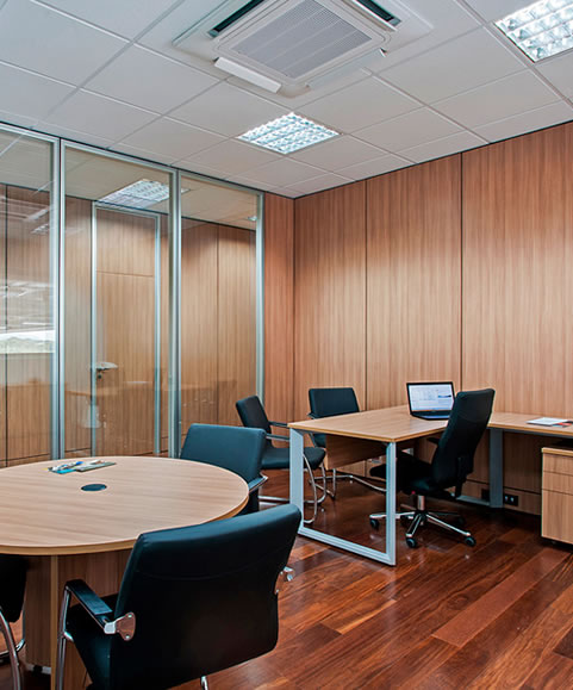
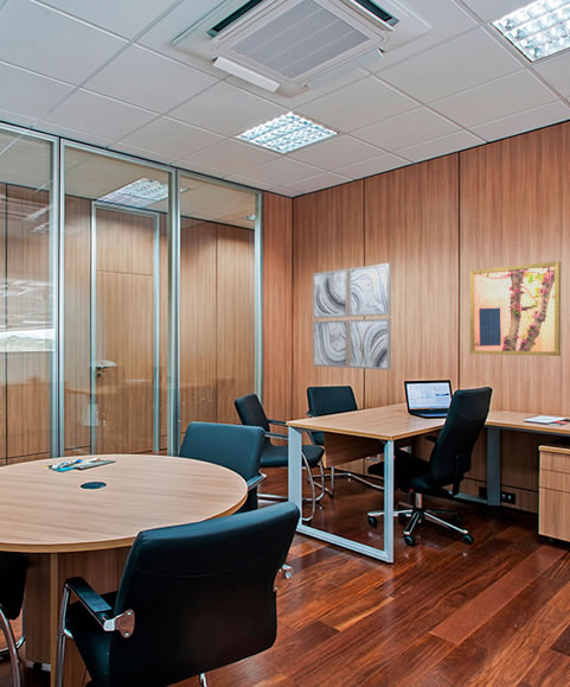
+ wall art (512, 310)
+ wall art (350, 319)
